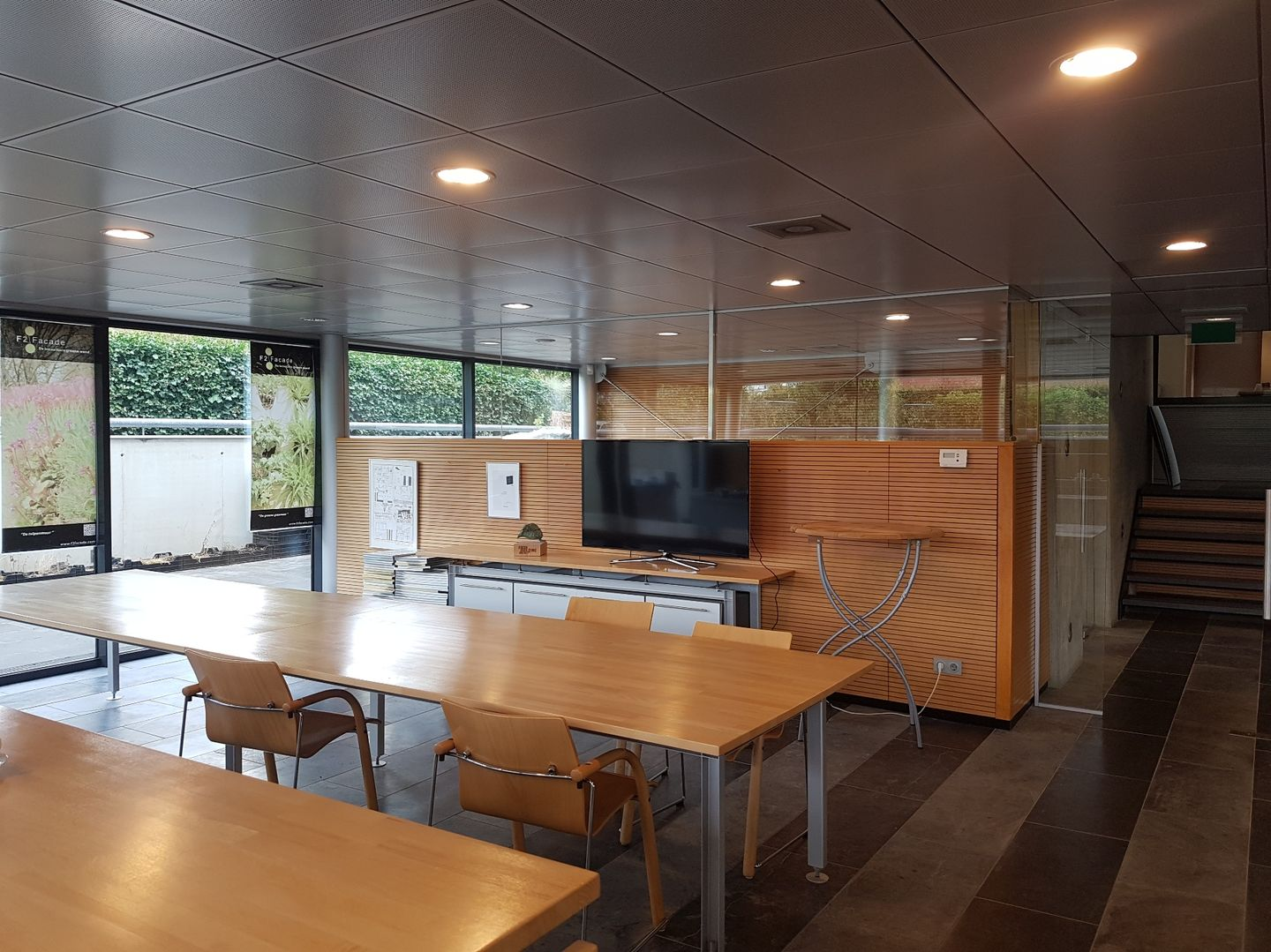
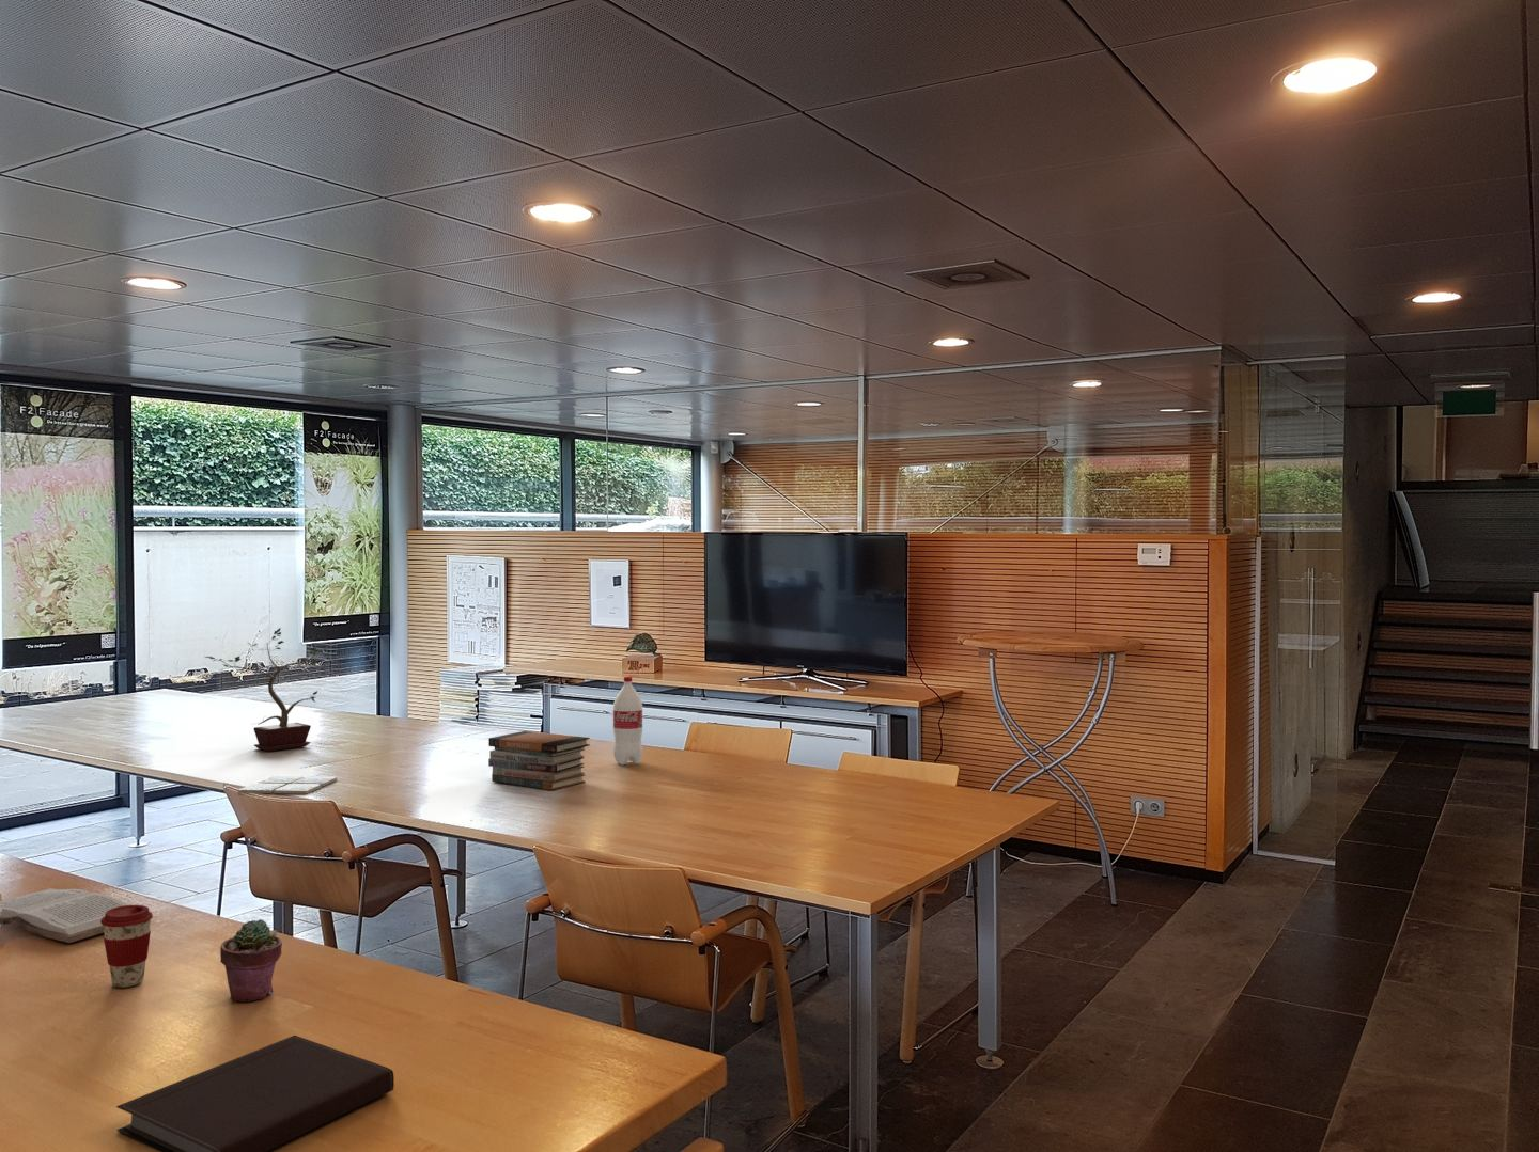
+ potted plant (269, 687)
+ bottle (627, 720)
+ notebook (259, 1099)
+ drink coaster (288, 784)
+ potted succulent (251, 957)
+ book stack (538, 759)
+ coffee cup (127, 946)
+ book (58, 909)
